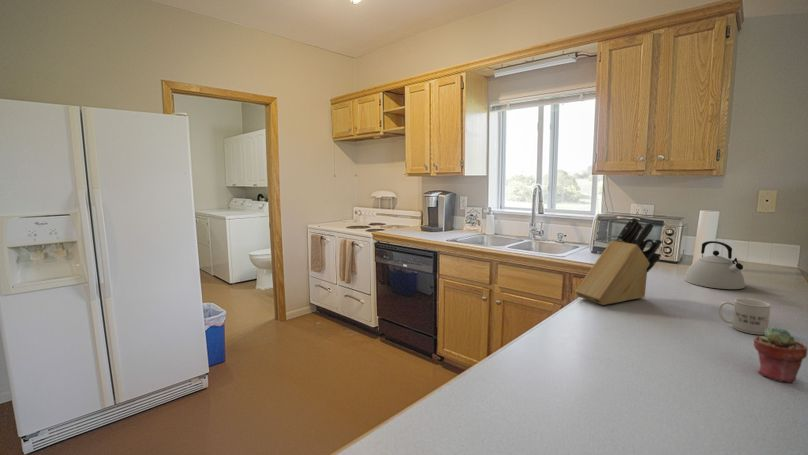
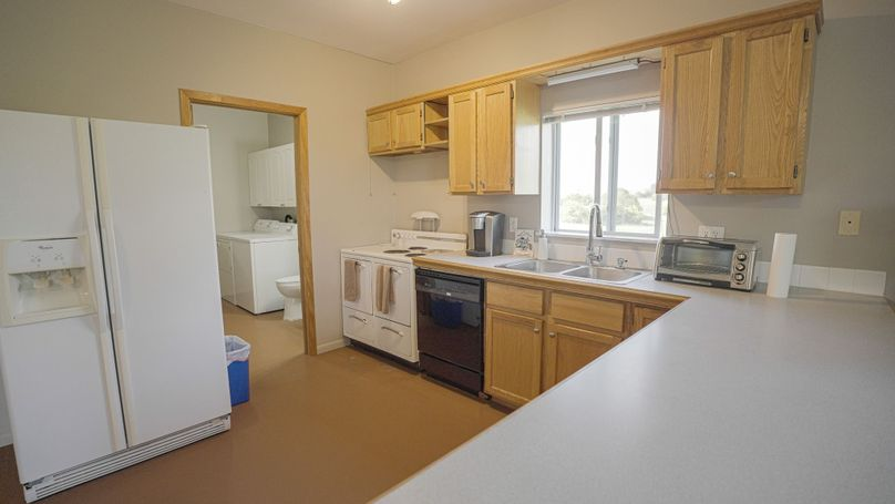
- knife block (620, 258)
- mug (742, 314)
- kettle (716, 262)
- potted succulent (779, 352)
